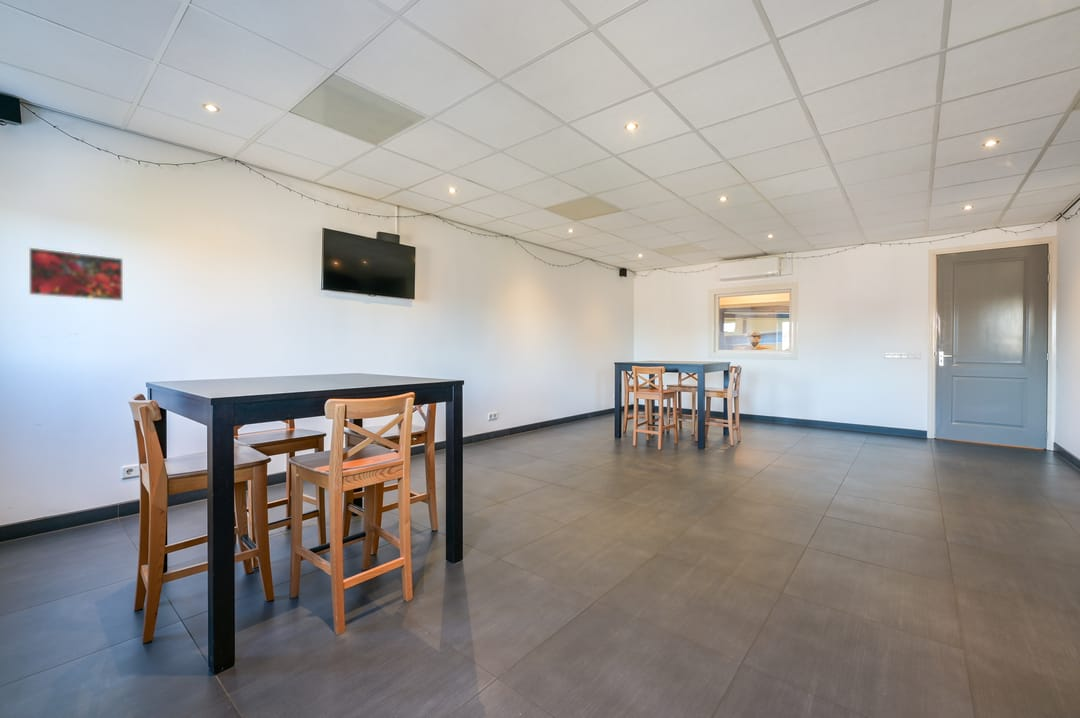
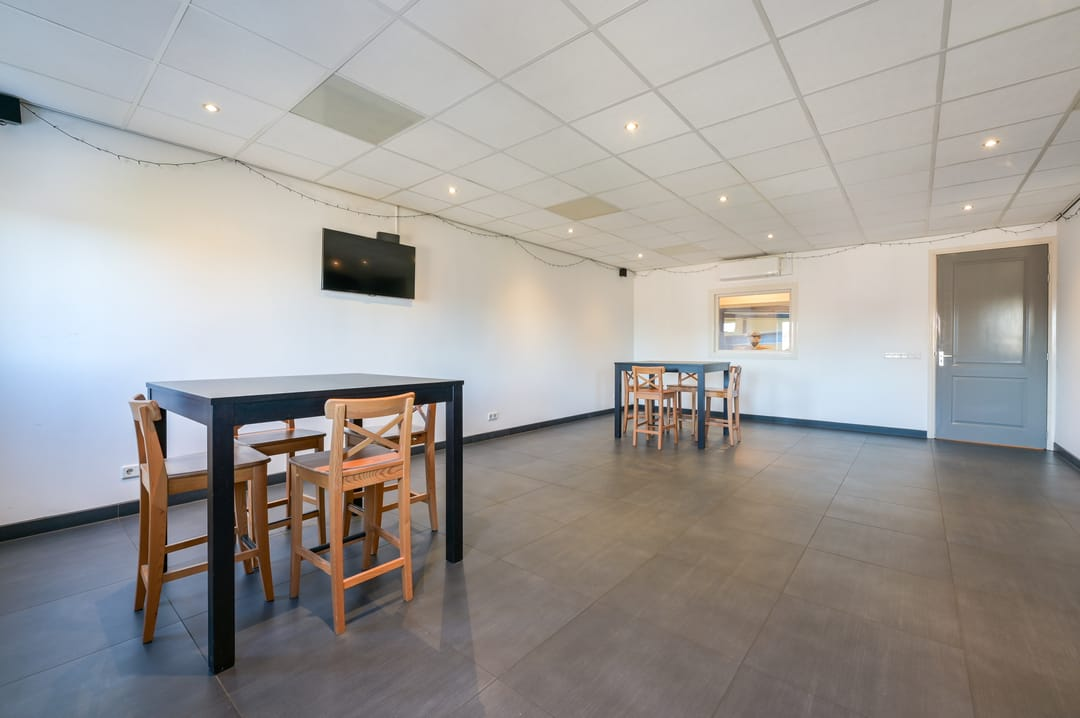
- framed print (78, 275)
